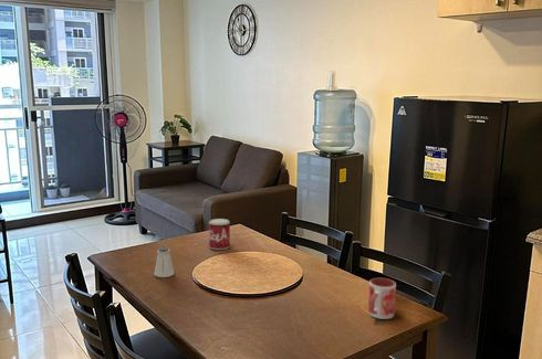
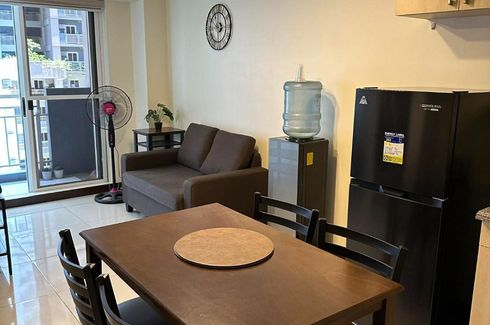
- beverage can (219, 233)
- mug (378, 299)
- saltshaker (164, 261)
